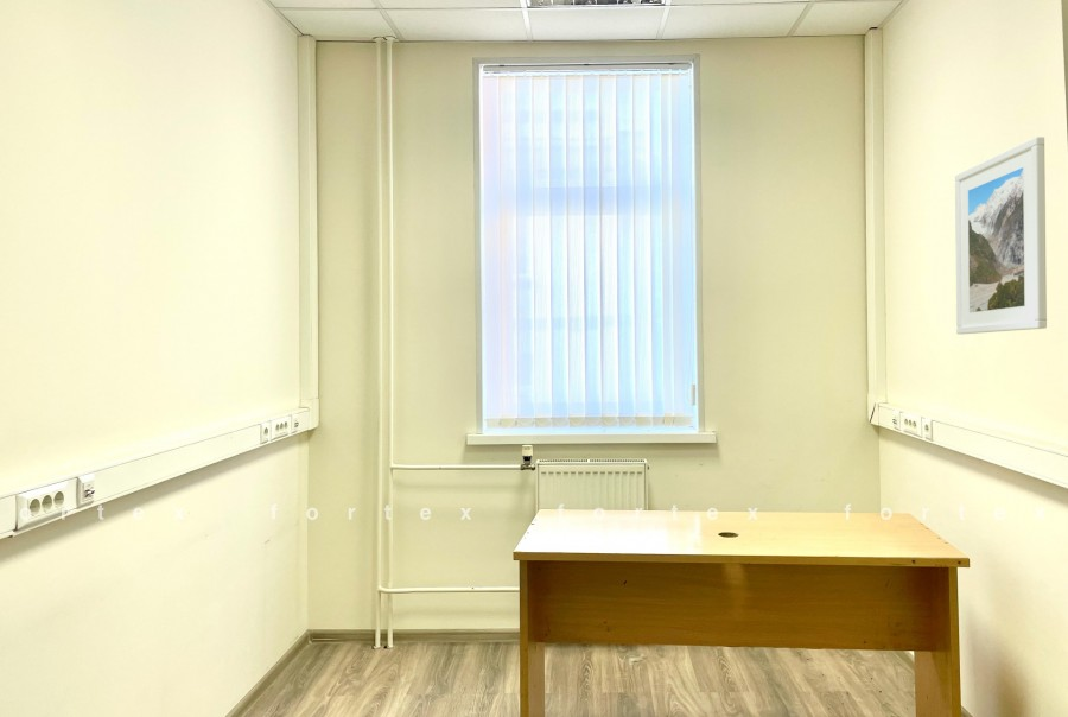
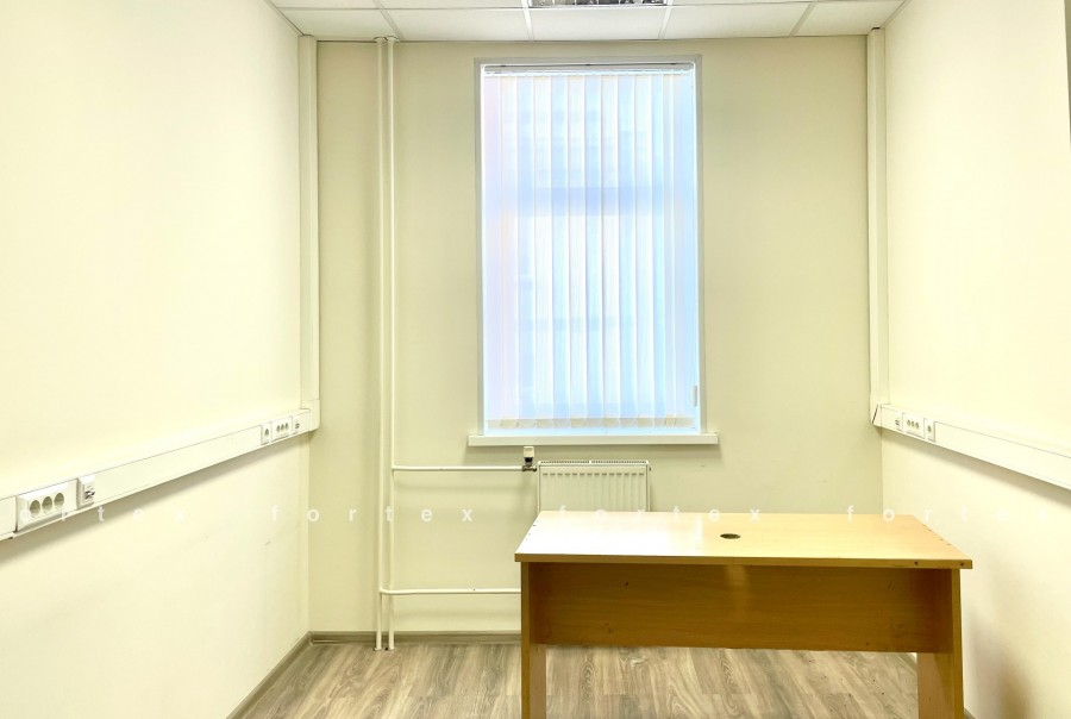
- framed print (996, 245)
